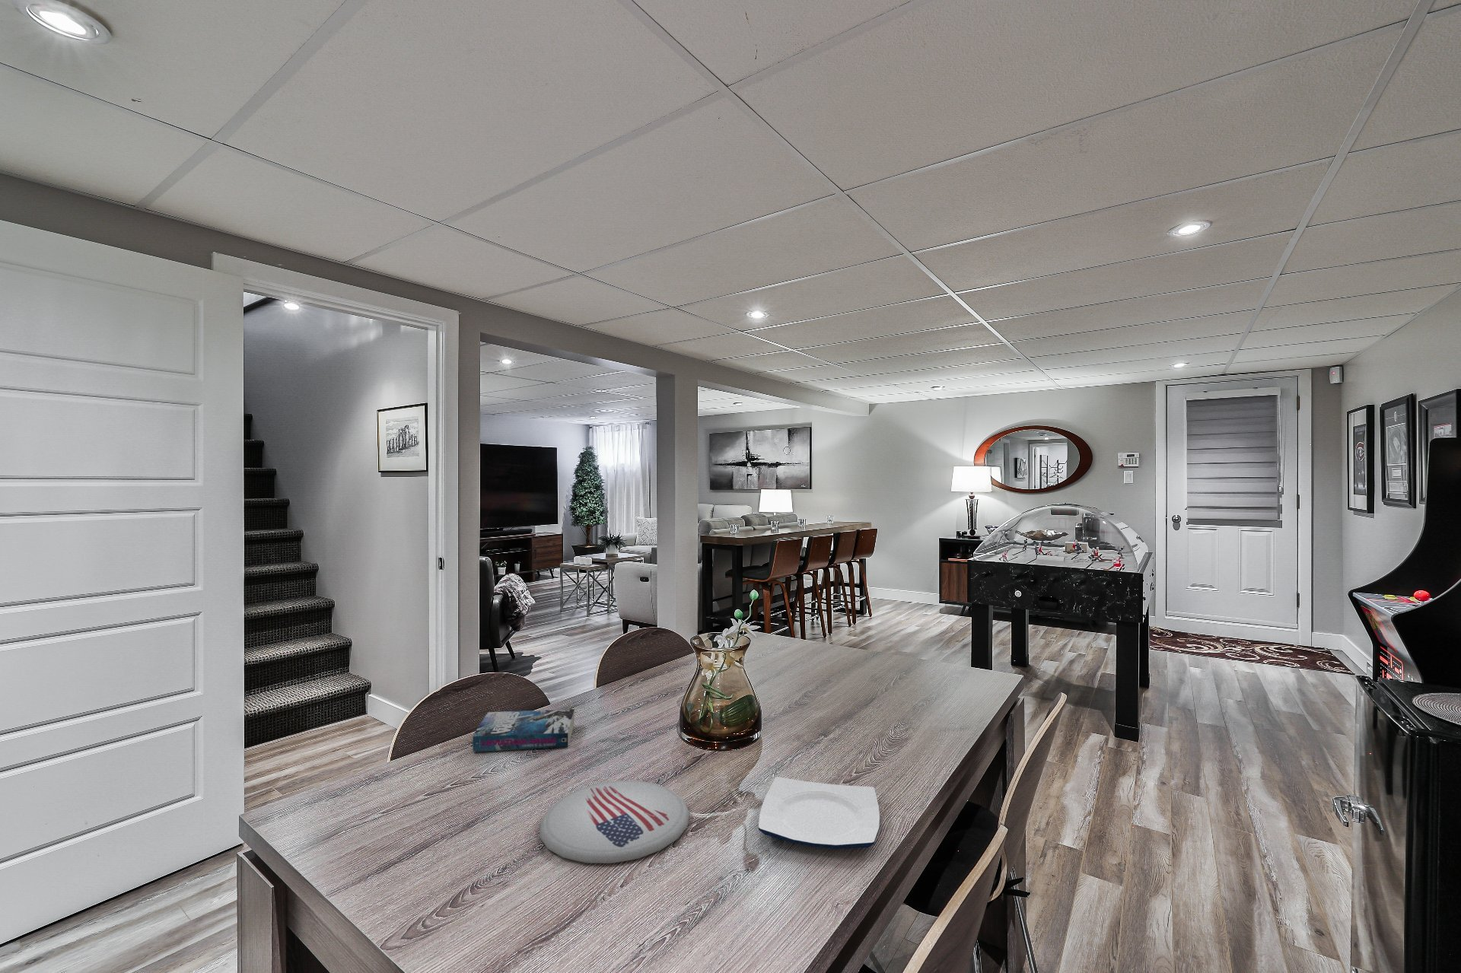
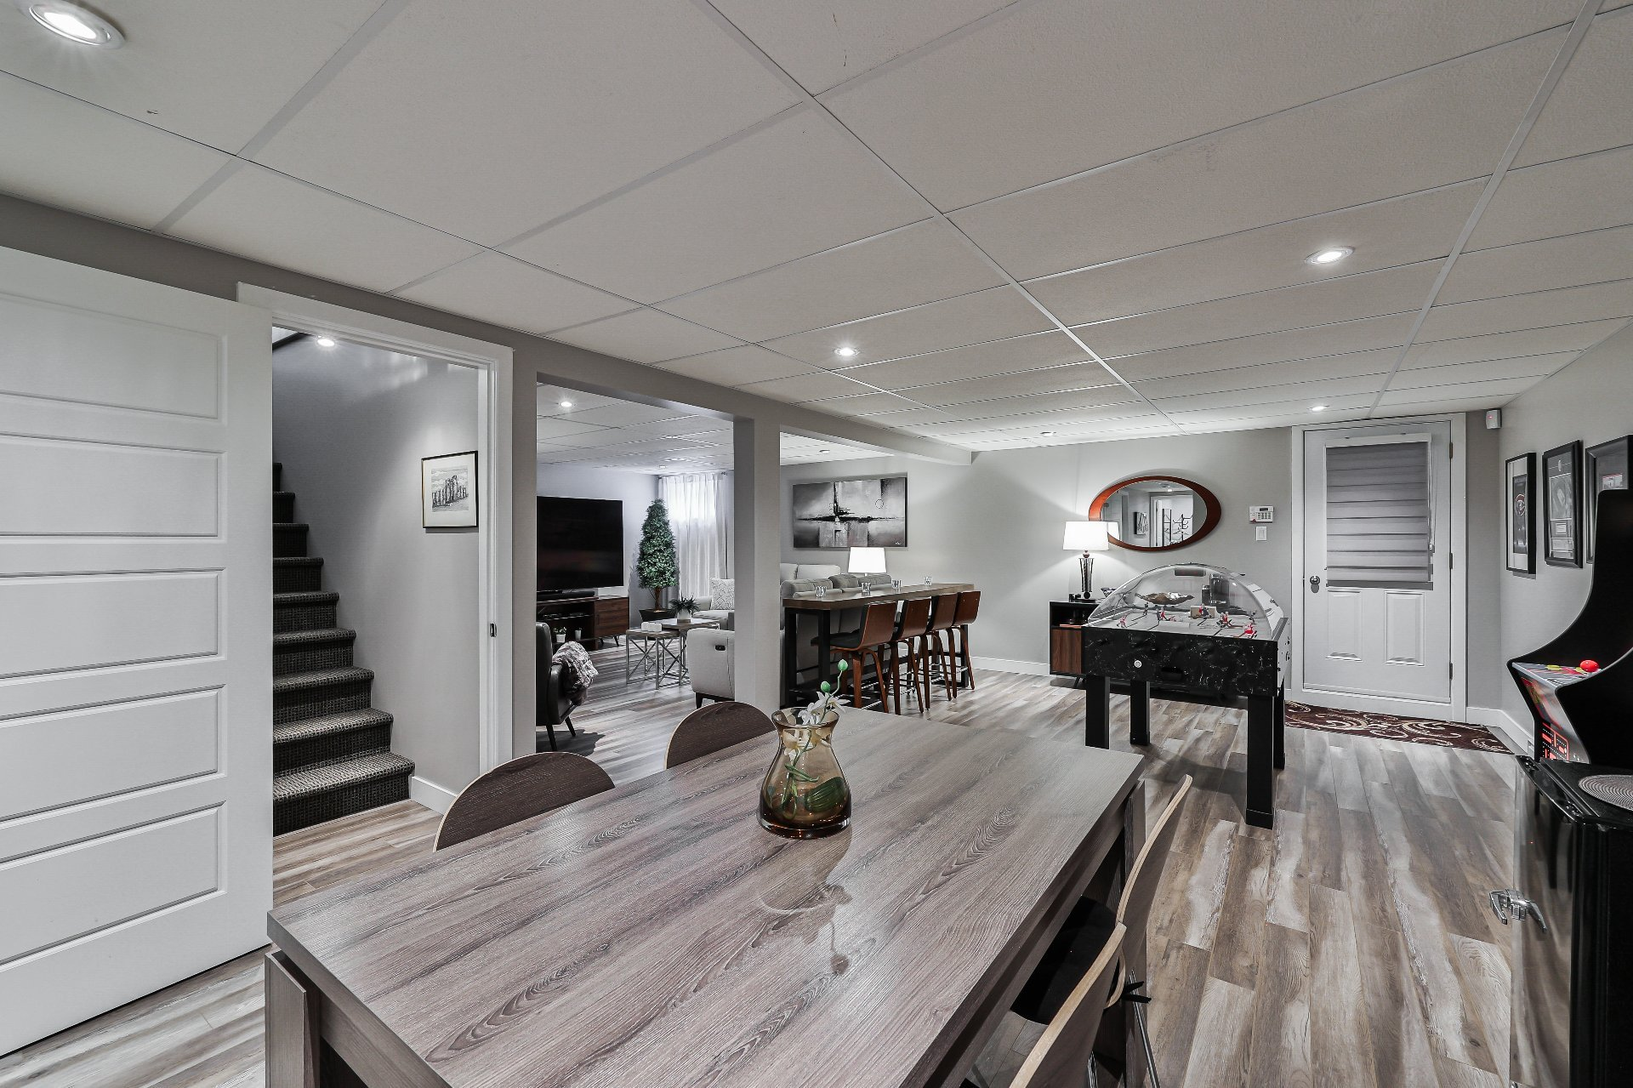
- plate (616, 814)
- plate (819, 813)
- book (526, 729)
